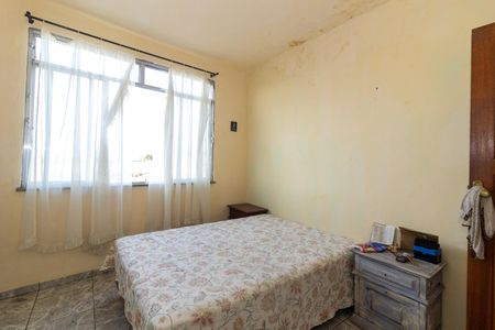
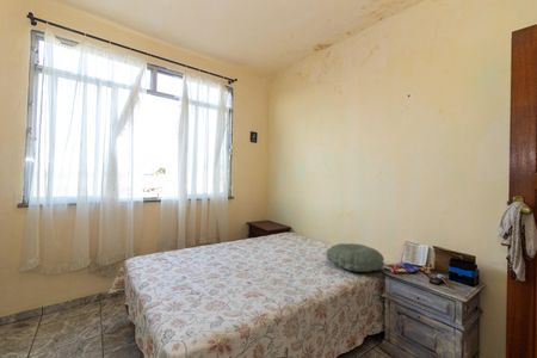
+ pillow (354, 255)
